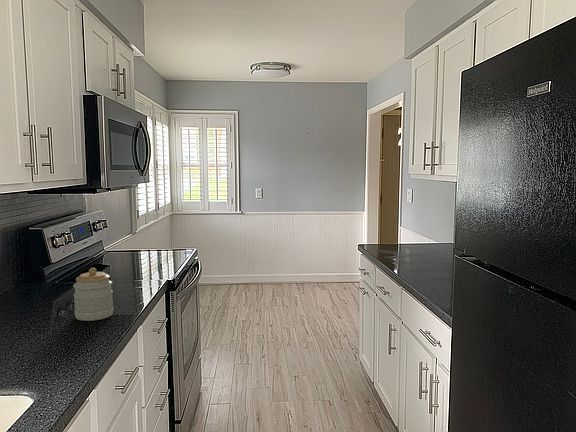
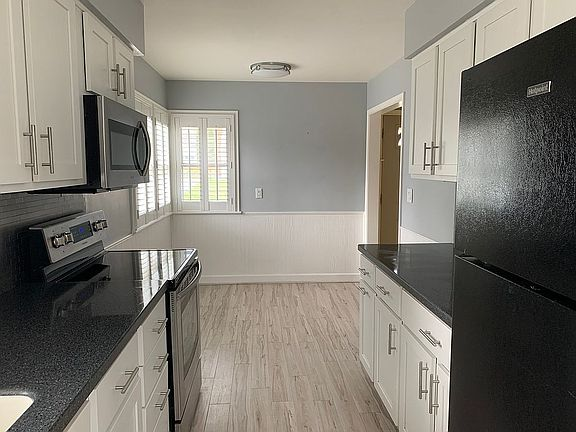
- jar (93, 291)
